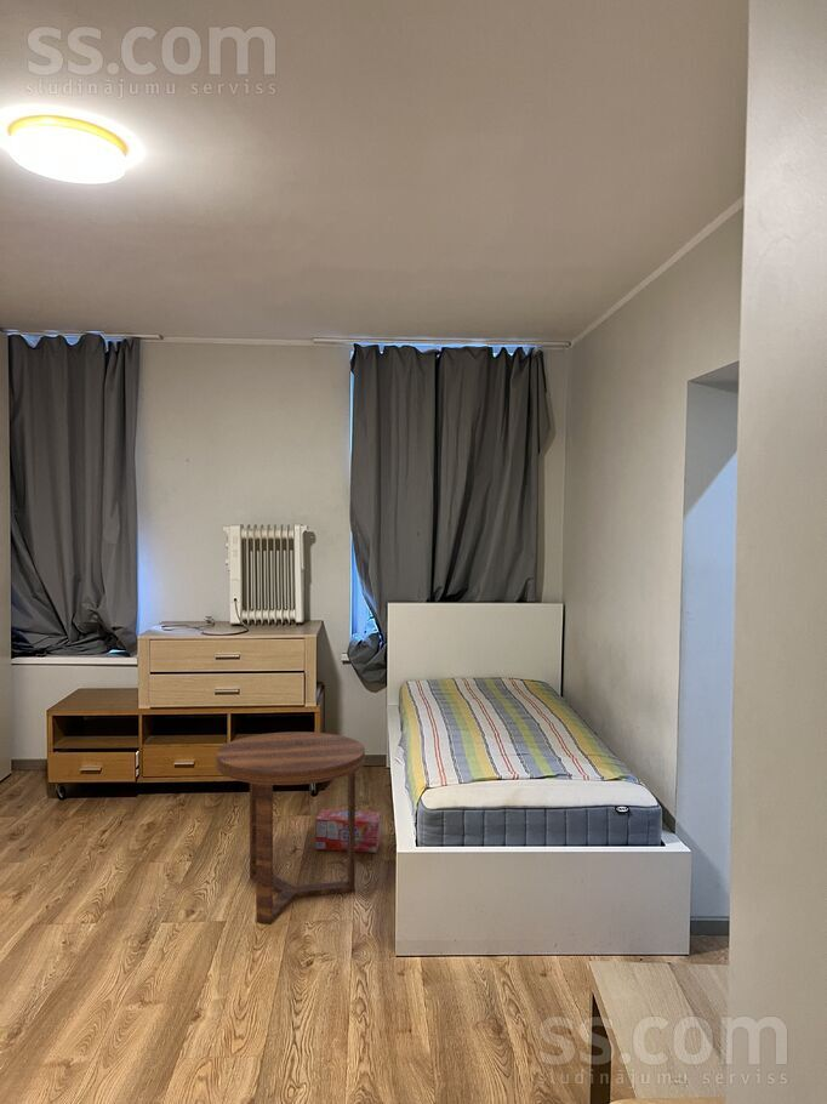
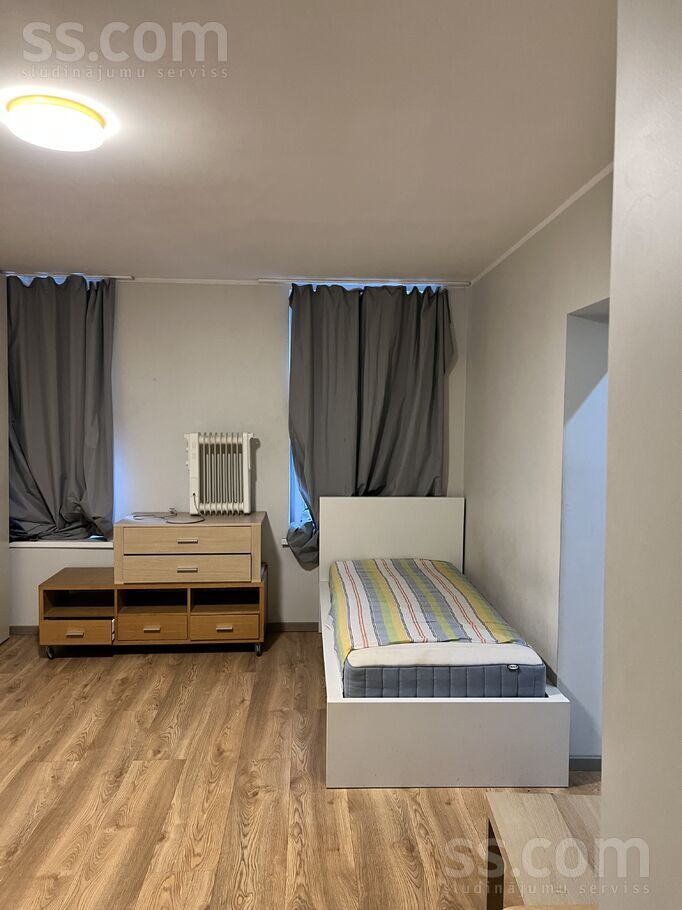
- box (347, 830)
- side table (272, 821)
